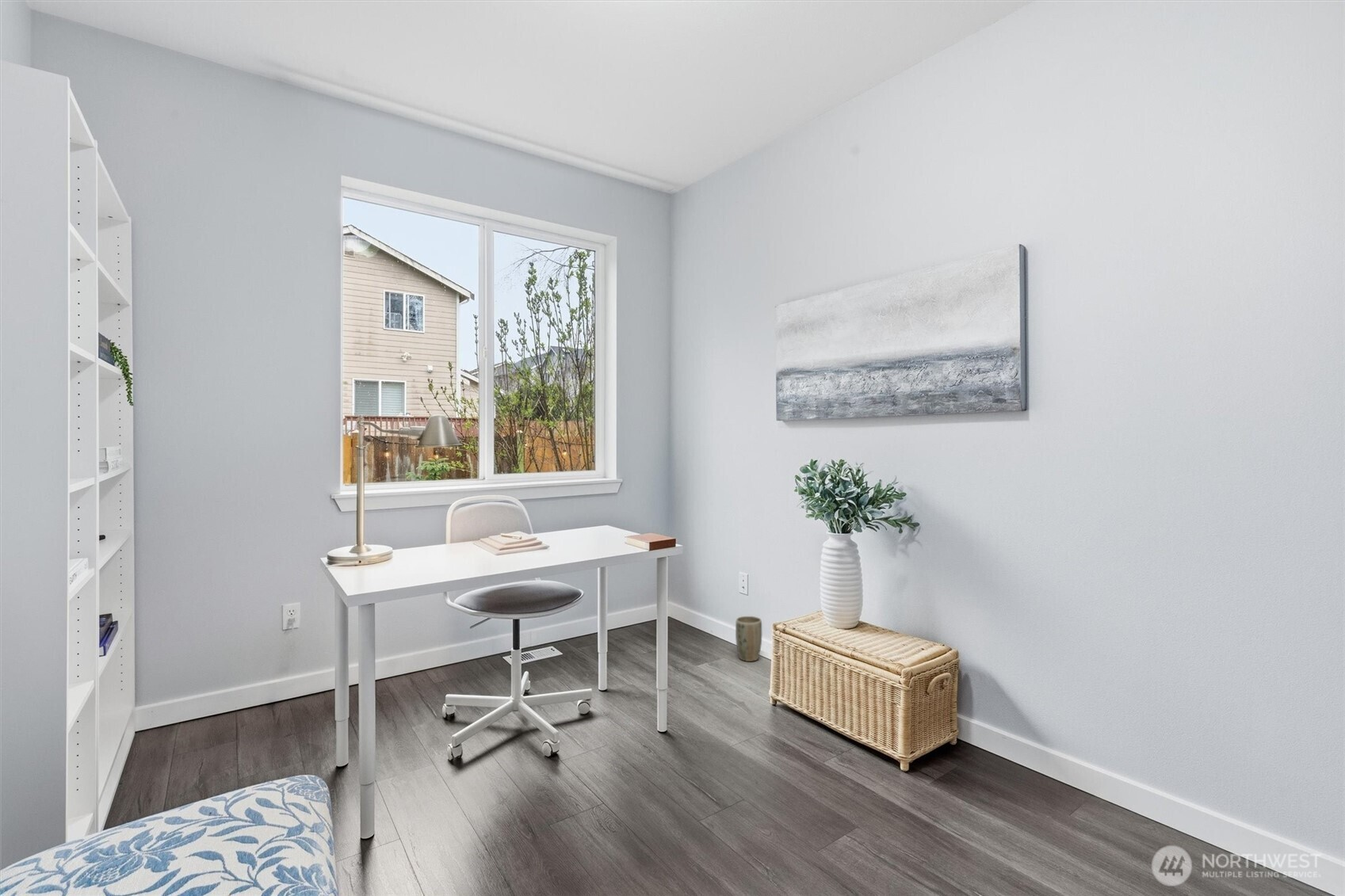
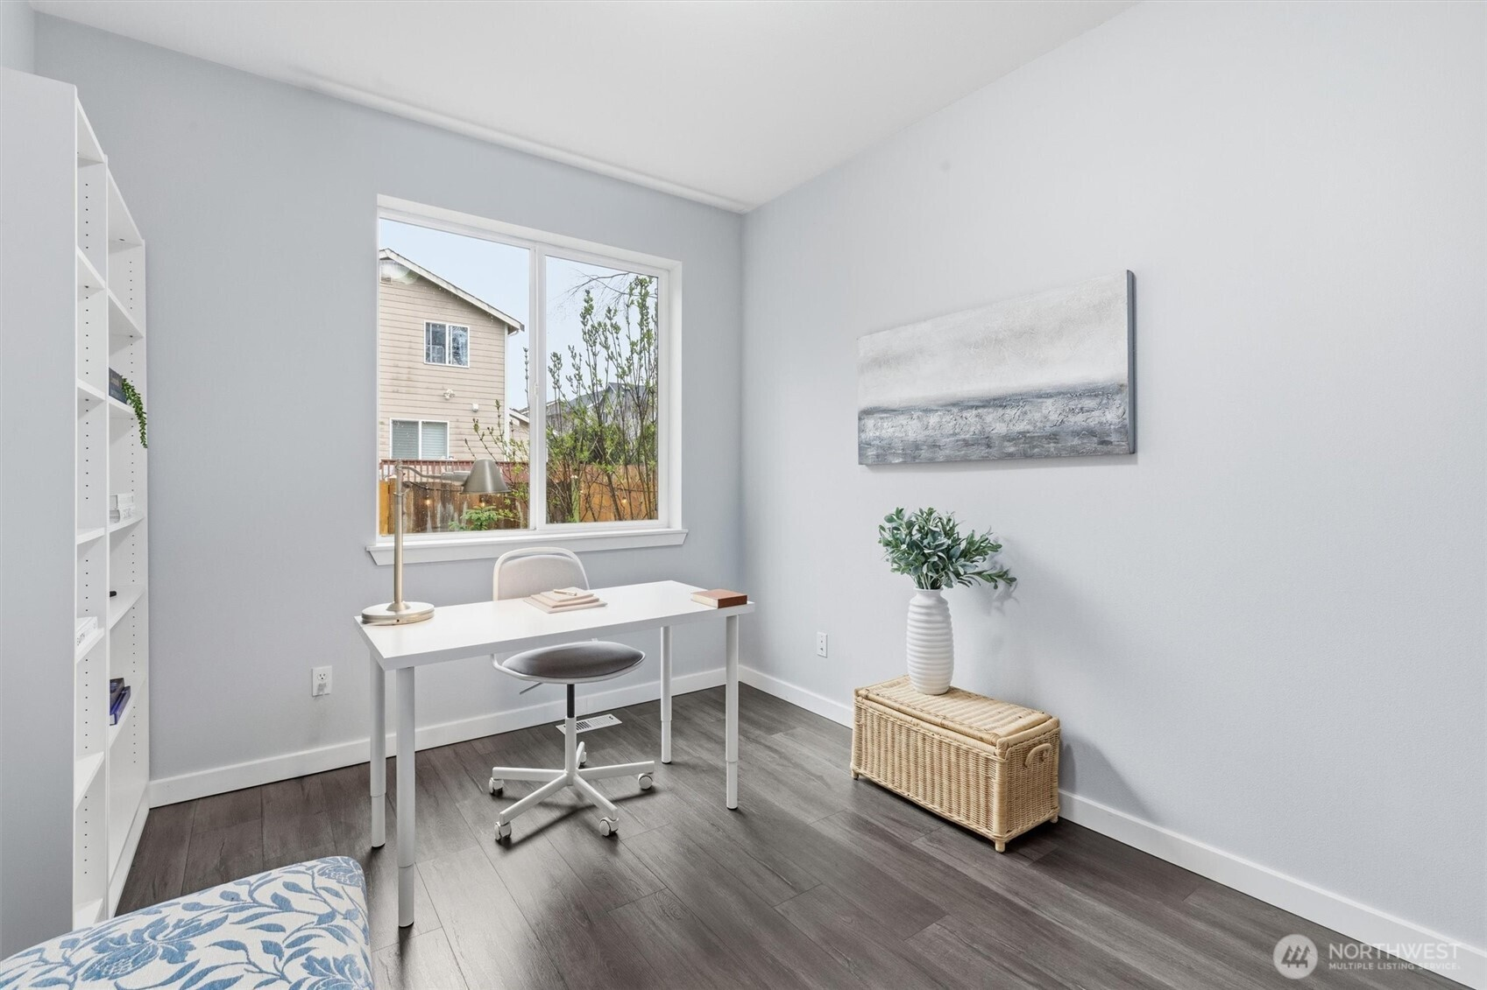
- plant pot (748, 639)
